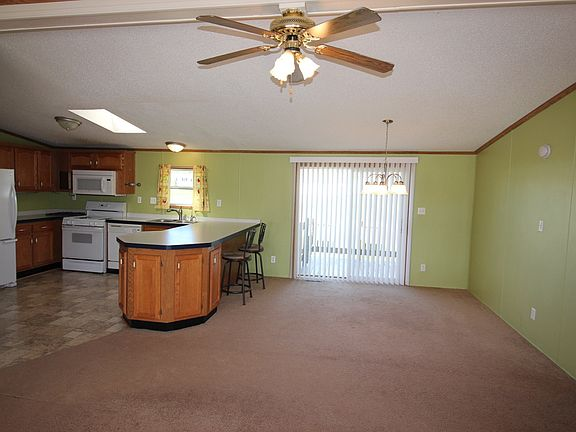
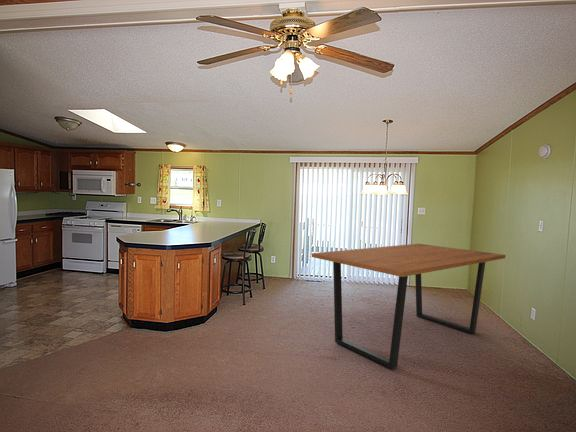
+ dining table (405, 295)
